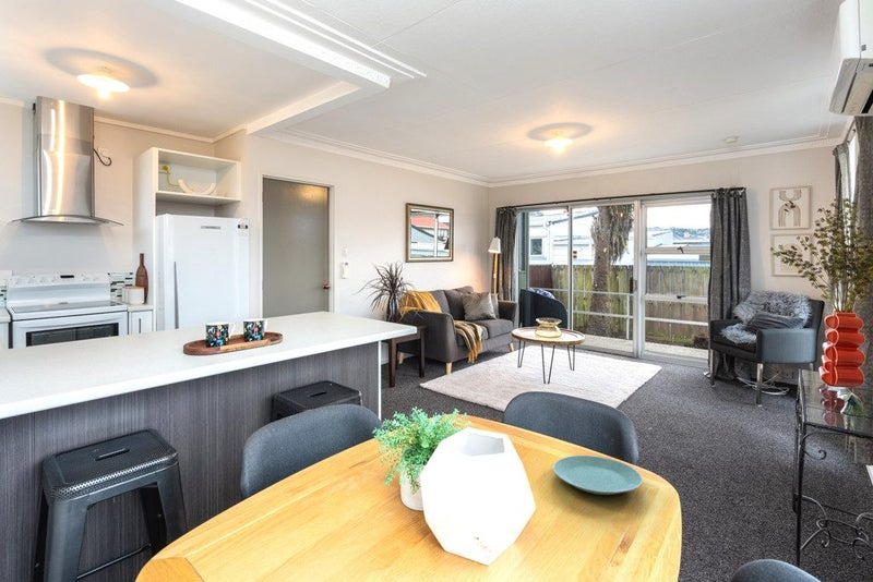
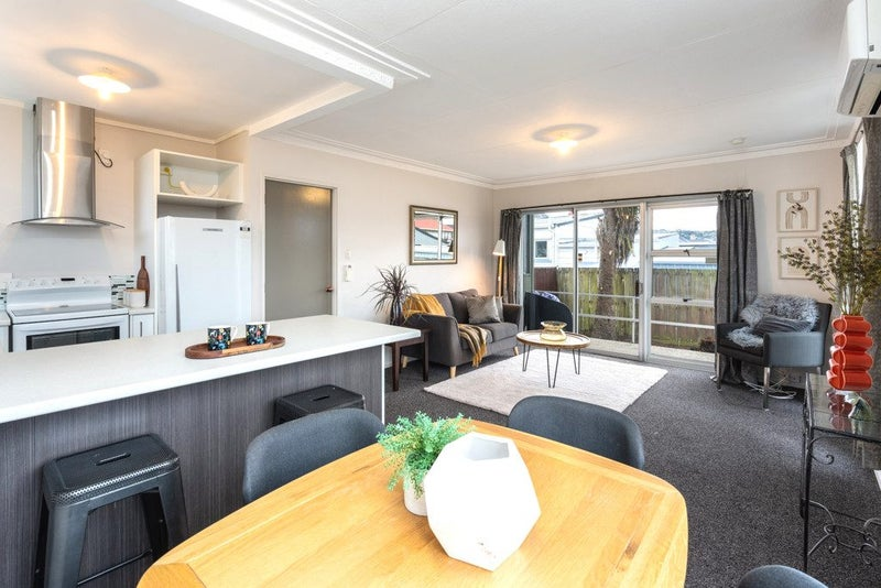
- plate (596, 476)
